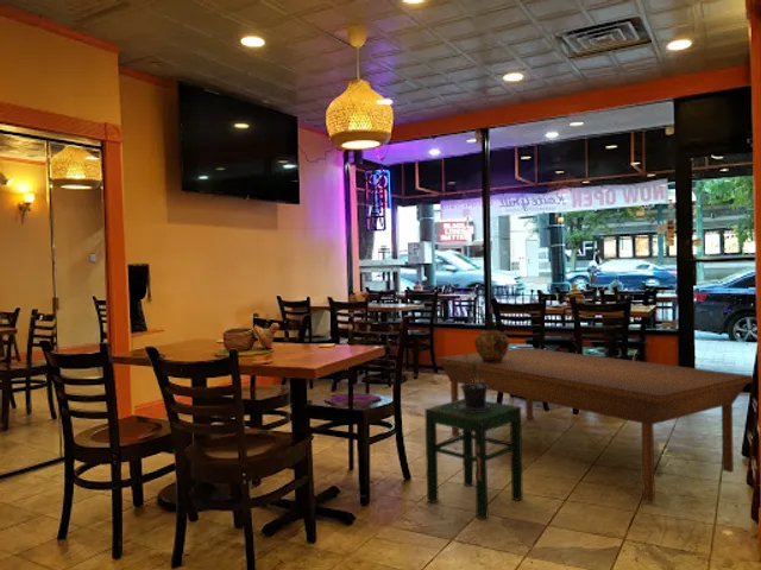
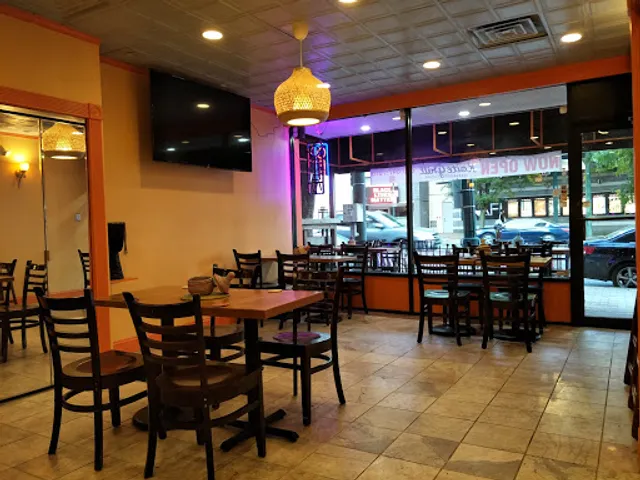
- stool (474, 454)
- potted plant (472, 380)
- ceramic jug (491, 340)
- dining table (574, 407)
